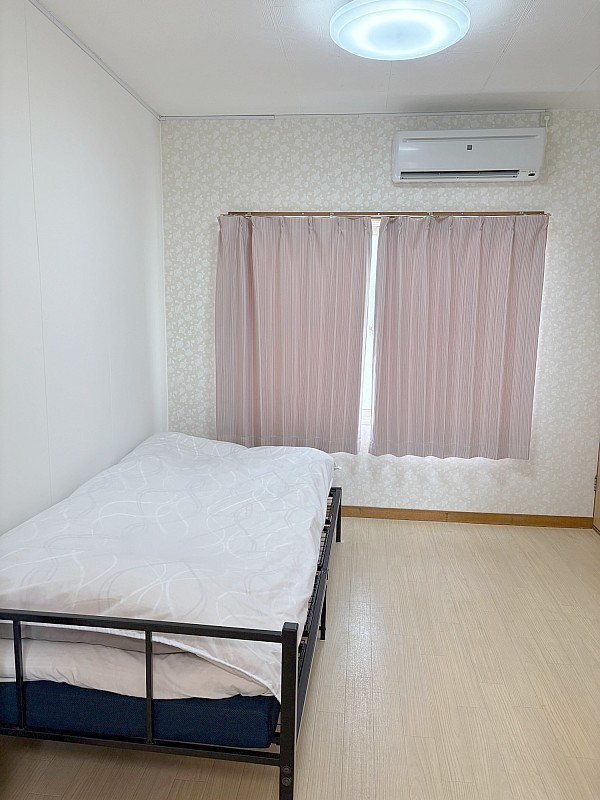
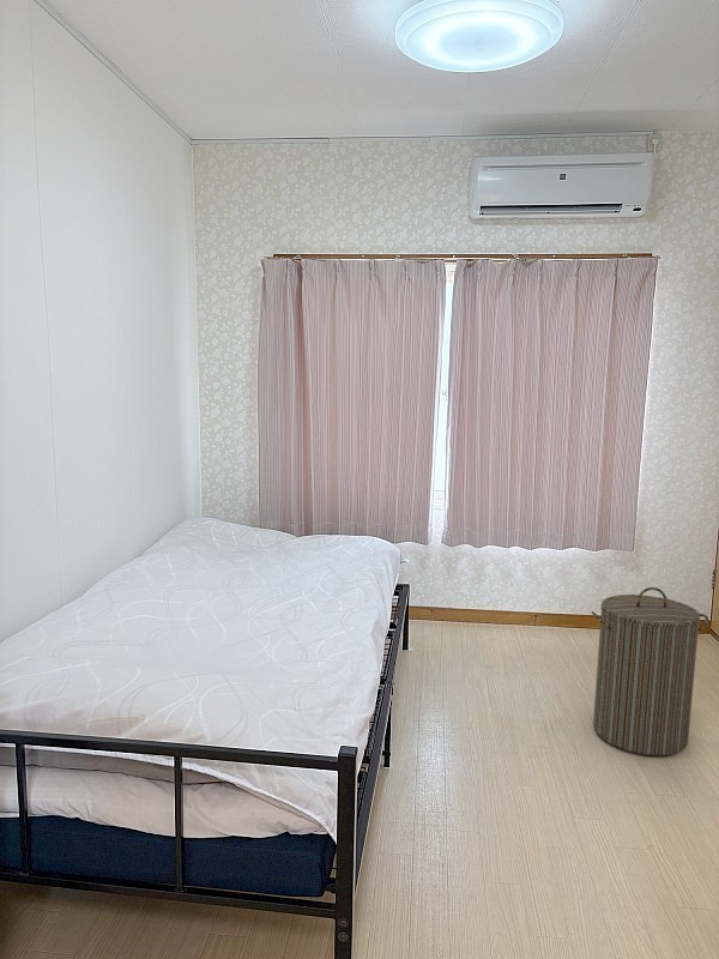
+ laundry hamper (645, 662)
